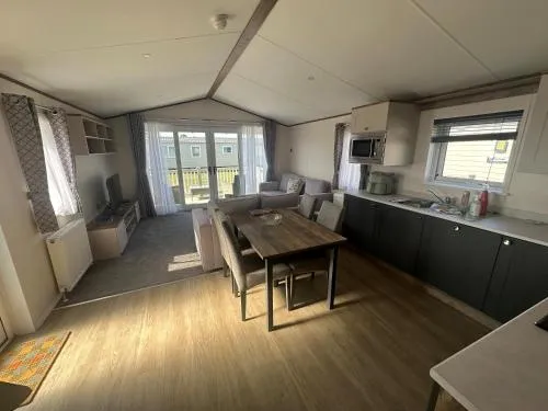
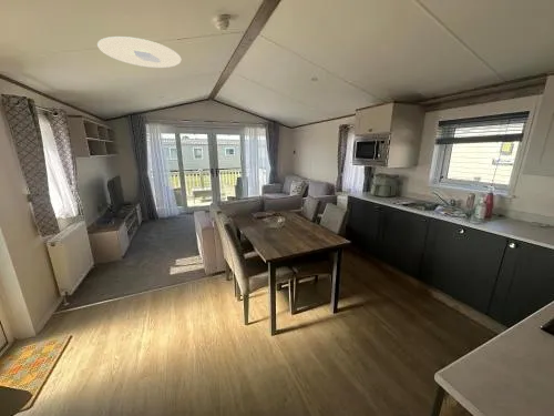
+ ceiling light (142, 50)
